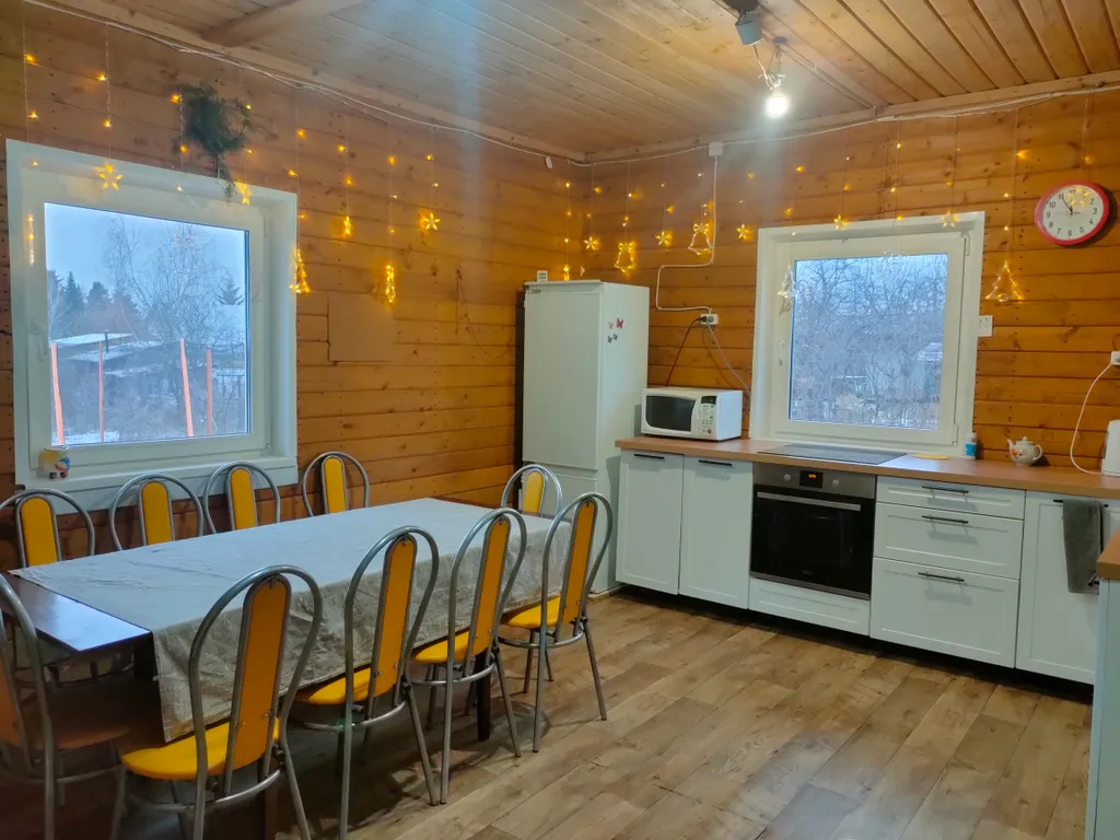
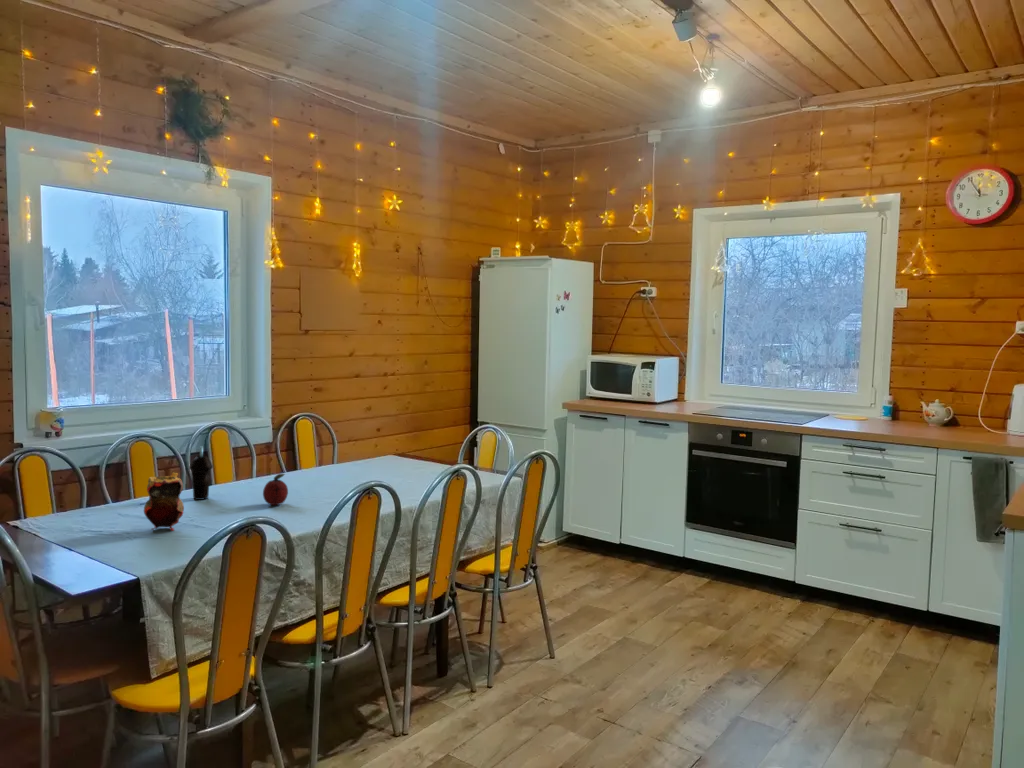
+ fruit (276, 489)
+ teapot (162, 499)
+ cup (201, 472)
